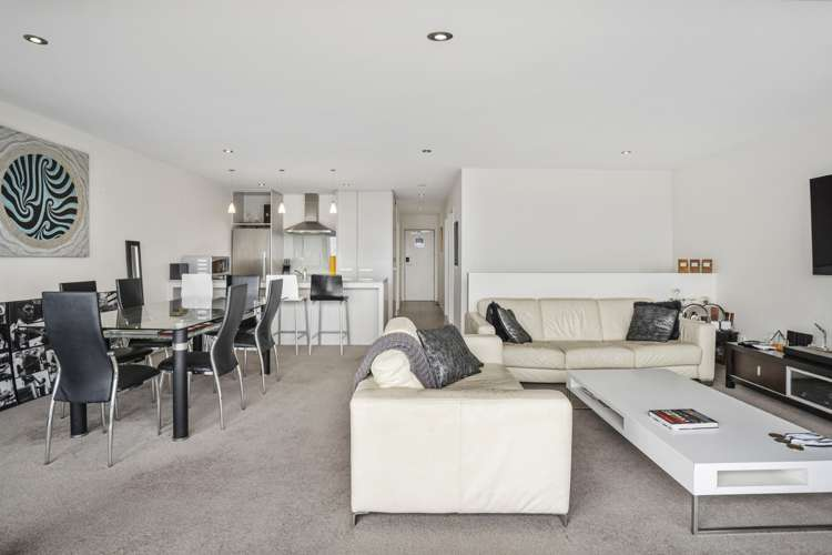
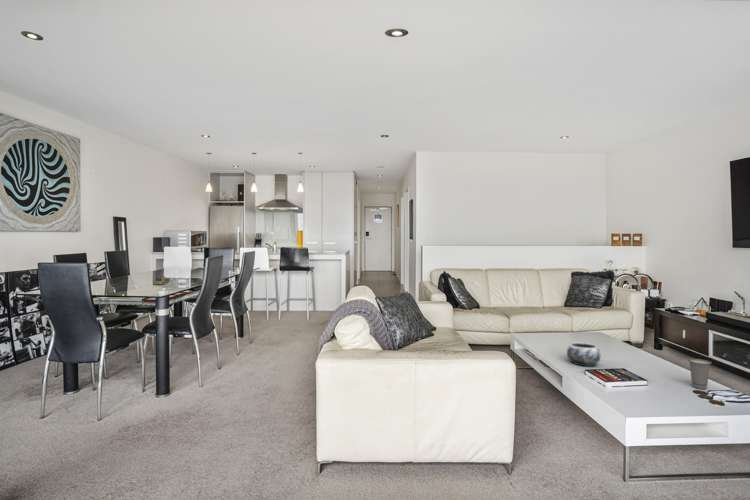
+ decorative bowl (583, 354)
+ cup (699, 374)
